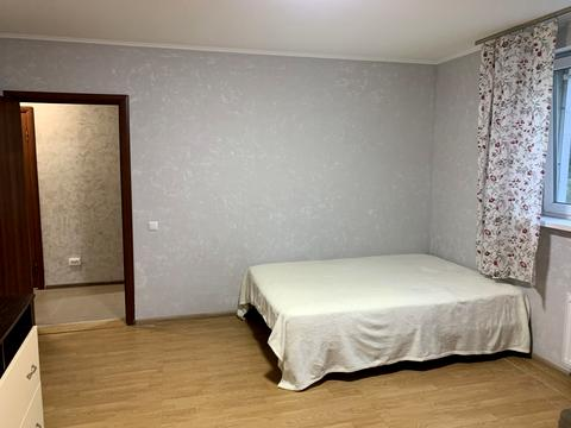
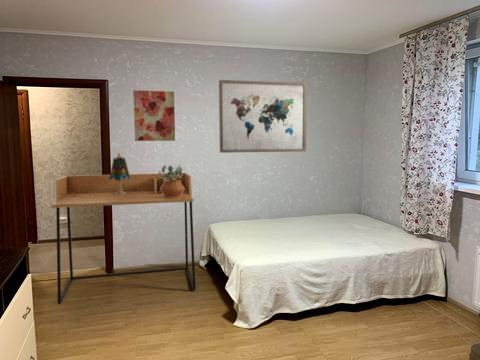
+ desk (125, 204)
+ potted plant (171, 180)
+ wall art (154, 116)
+ wall art (264, 117)
+ table lamp (119, 173)
